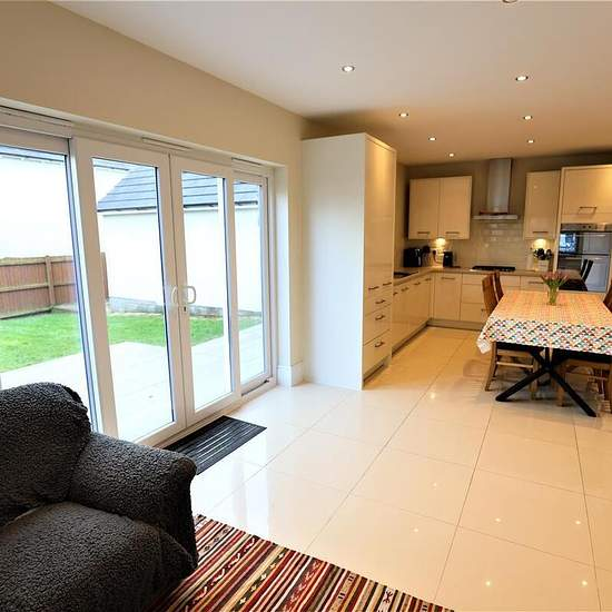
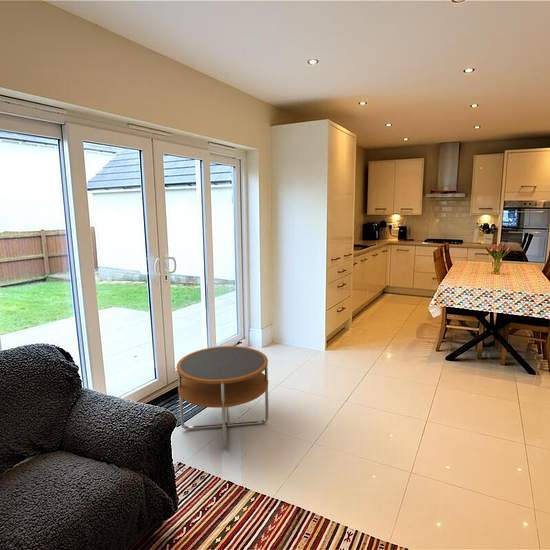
+ side table (224, 394)
